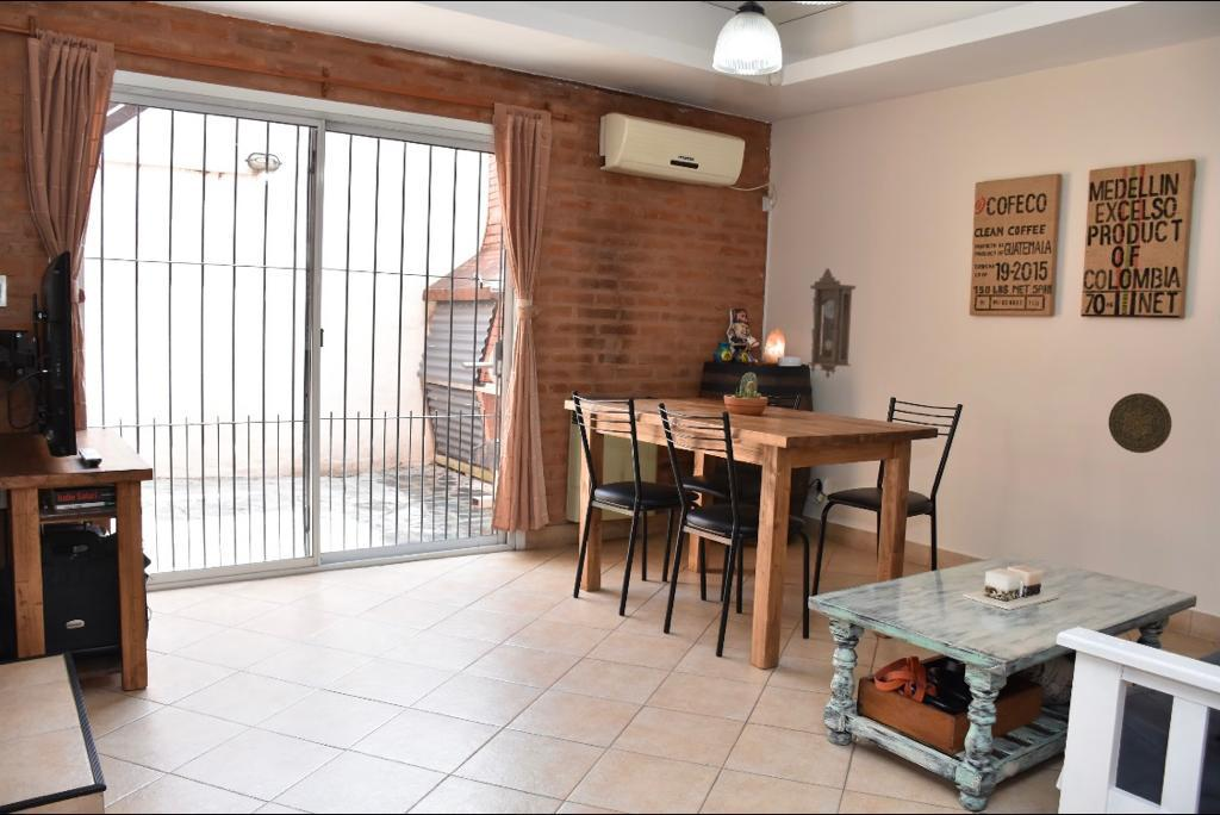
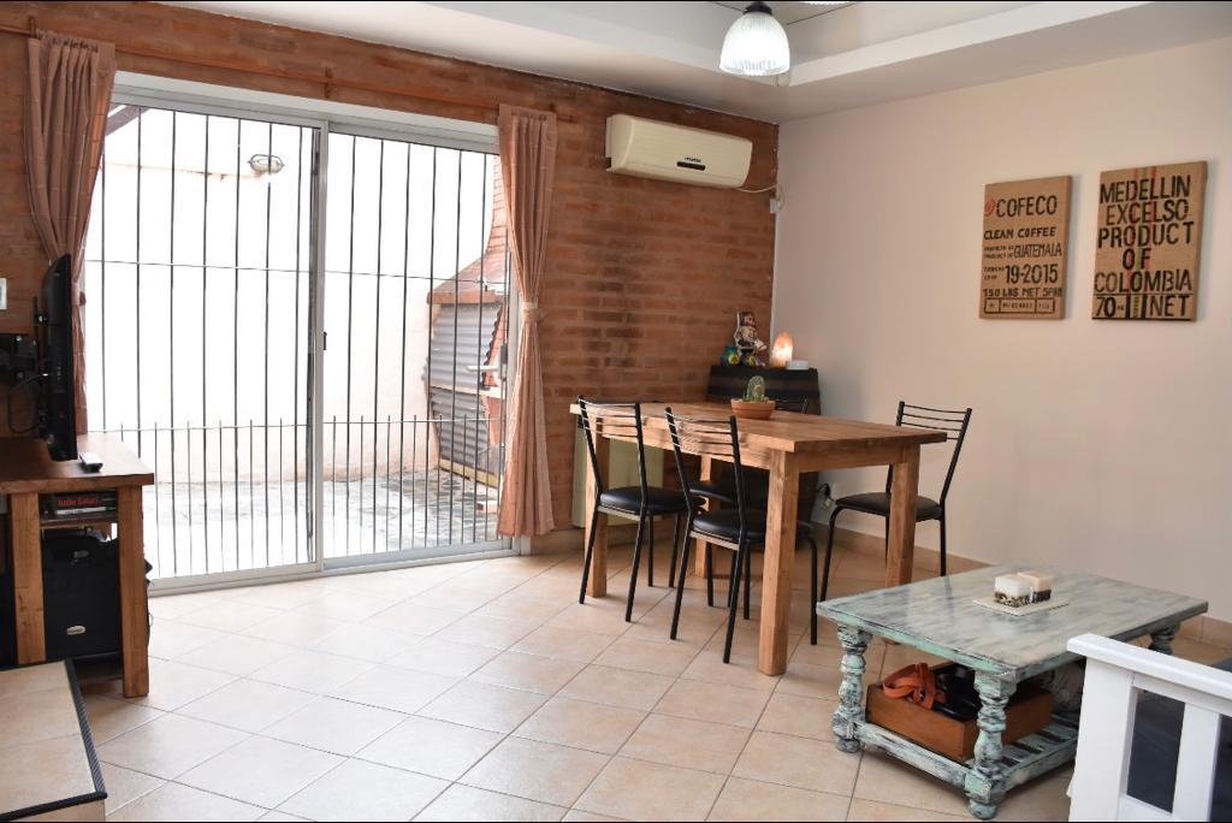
- decorative plate (1138, 423)
- pendulum clock (830, 323)
